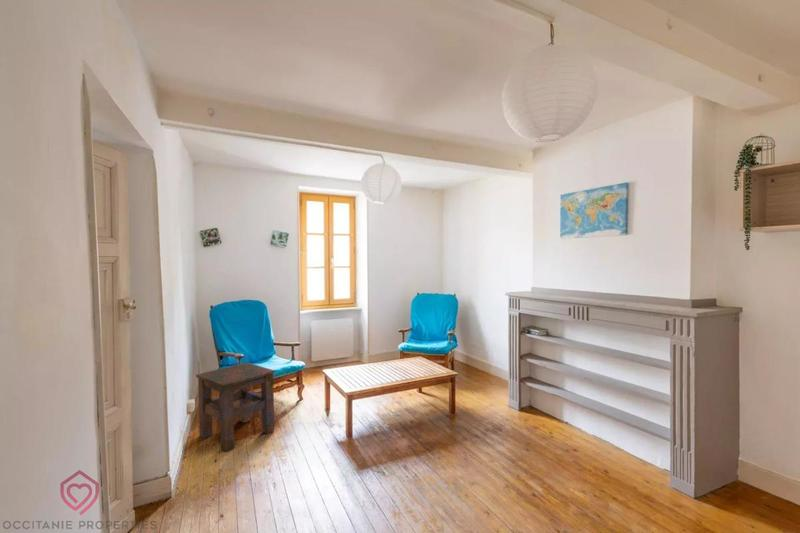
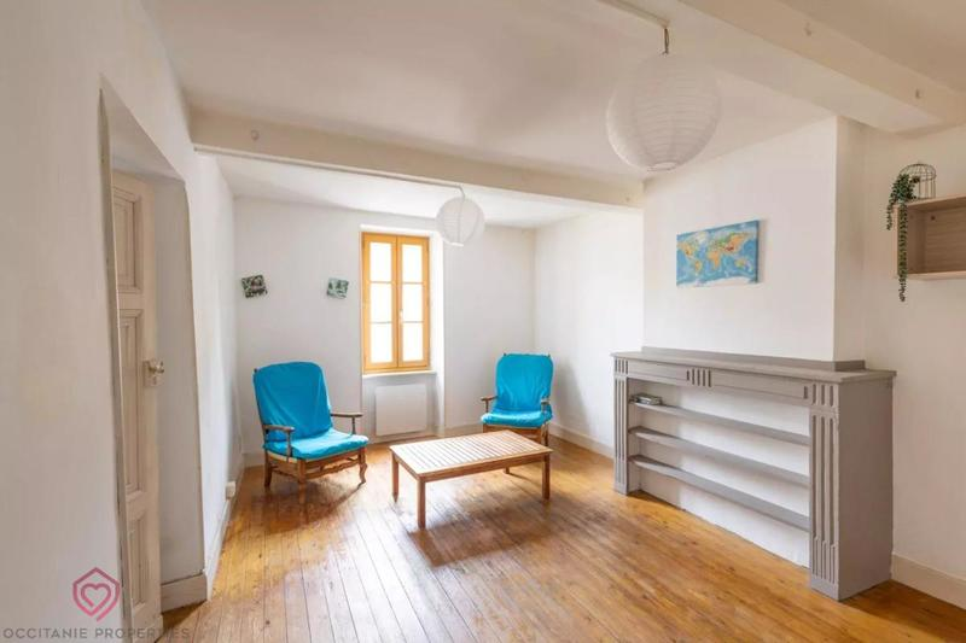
- side table (236, 400)
